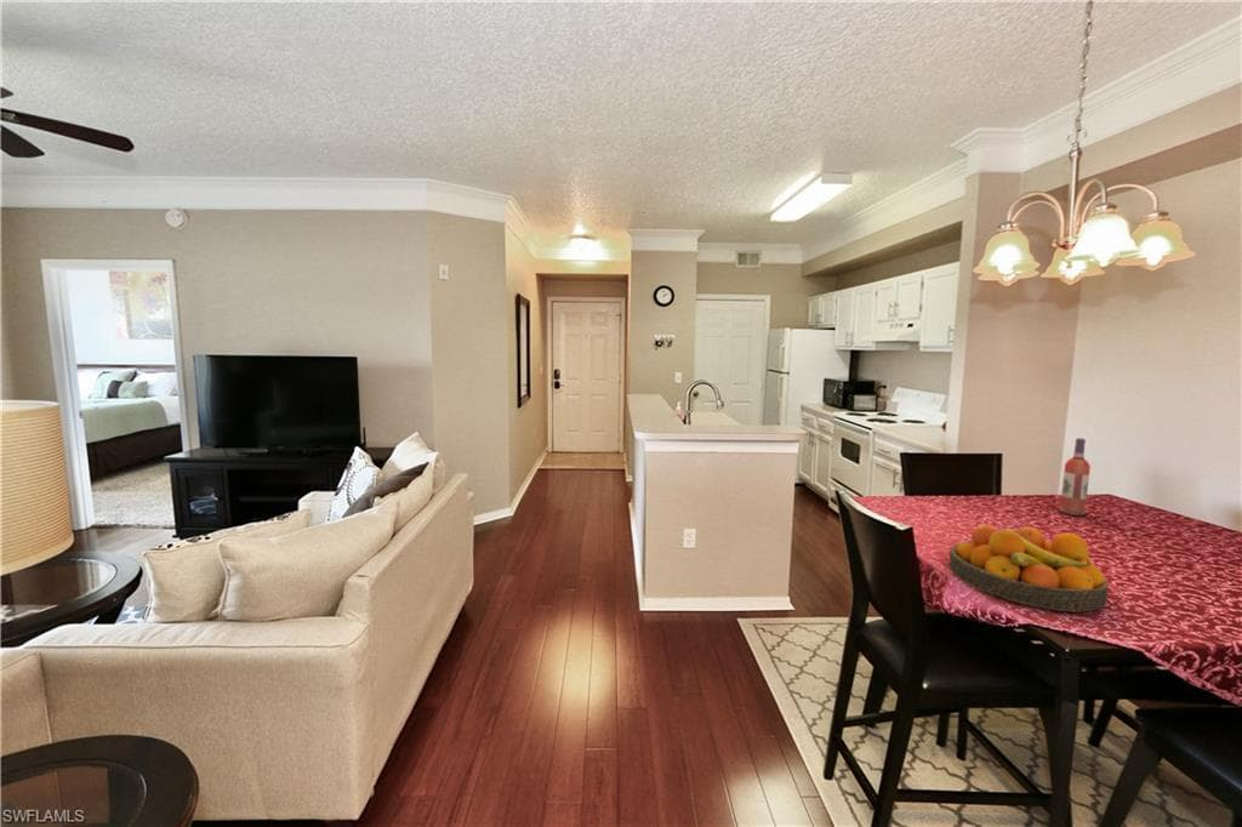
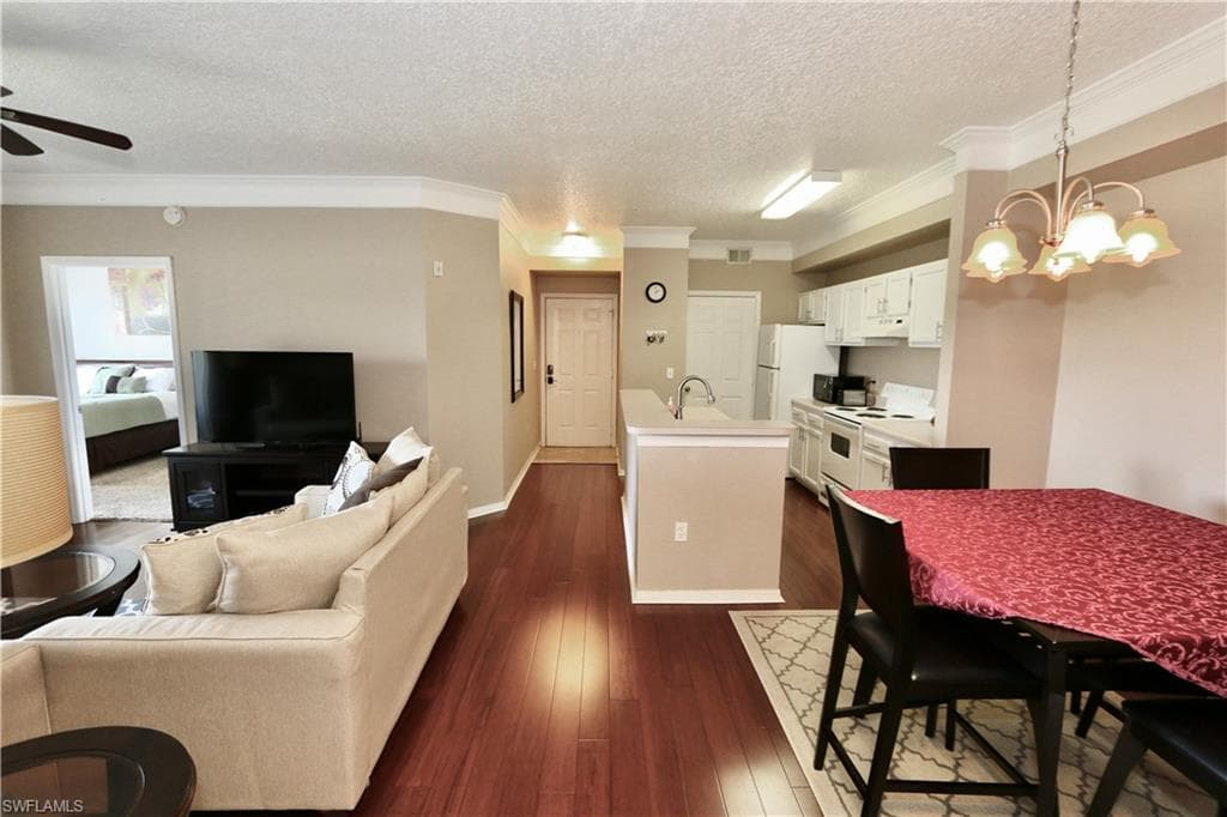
- wine bottle (1076, 475)
- fruit bowl (1025, 554)
